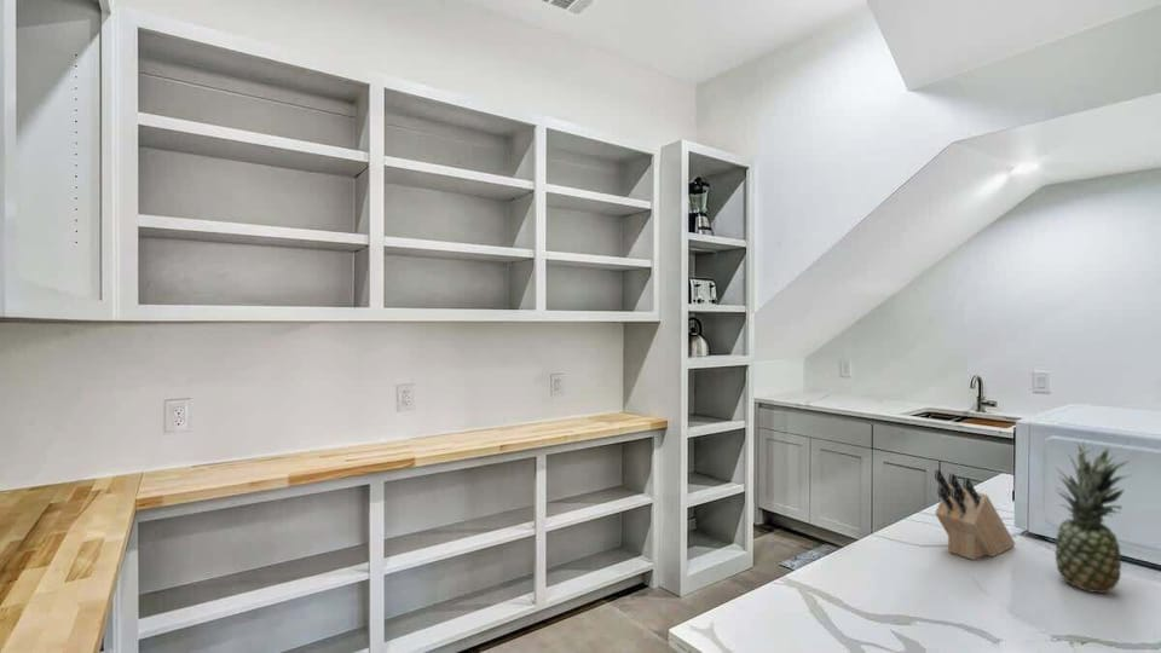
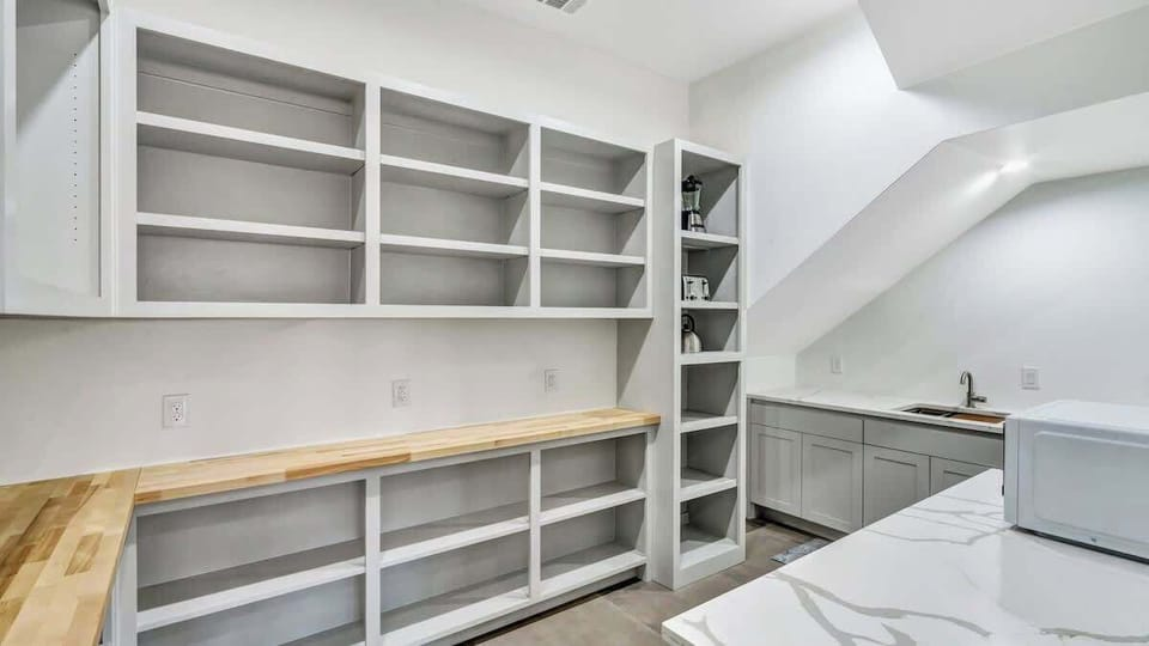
- knife block (971, 508)
- fruit (1091, 514)
